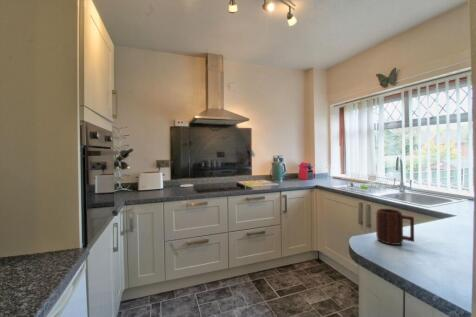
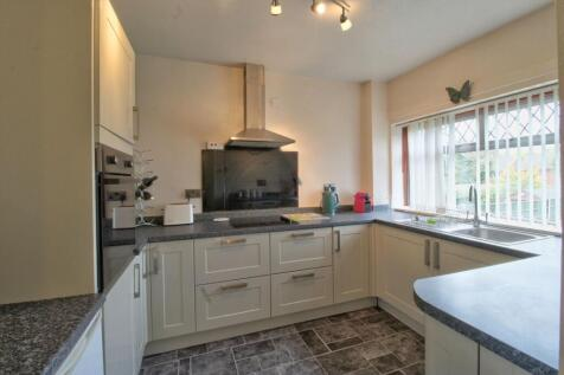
- mug (394, 226)
